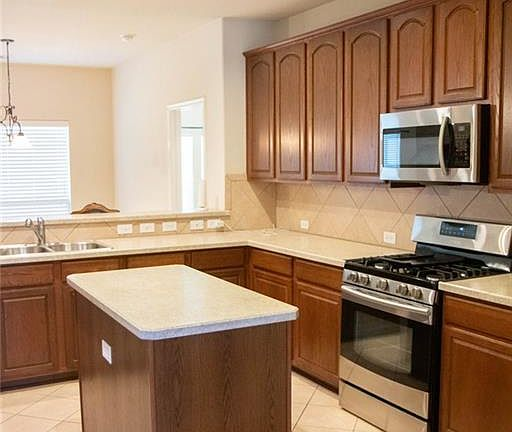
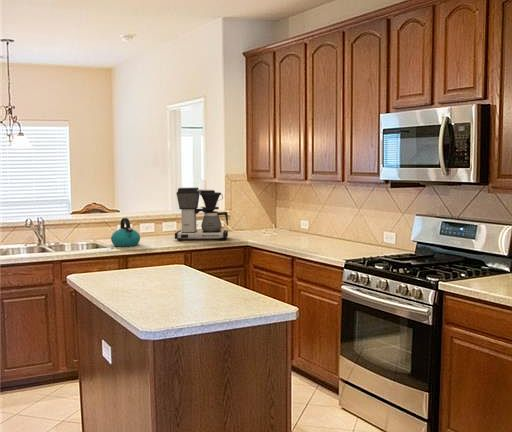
+ coffee maker (202, 211)
+ kettle (126, 231)
